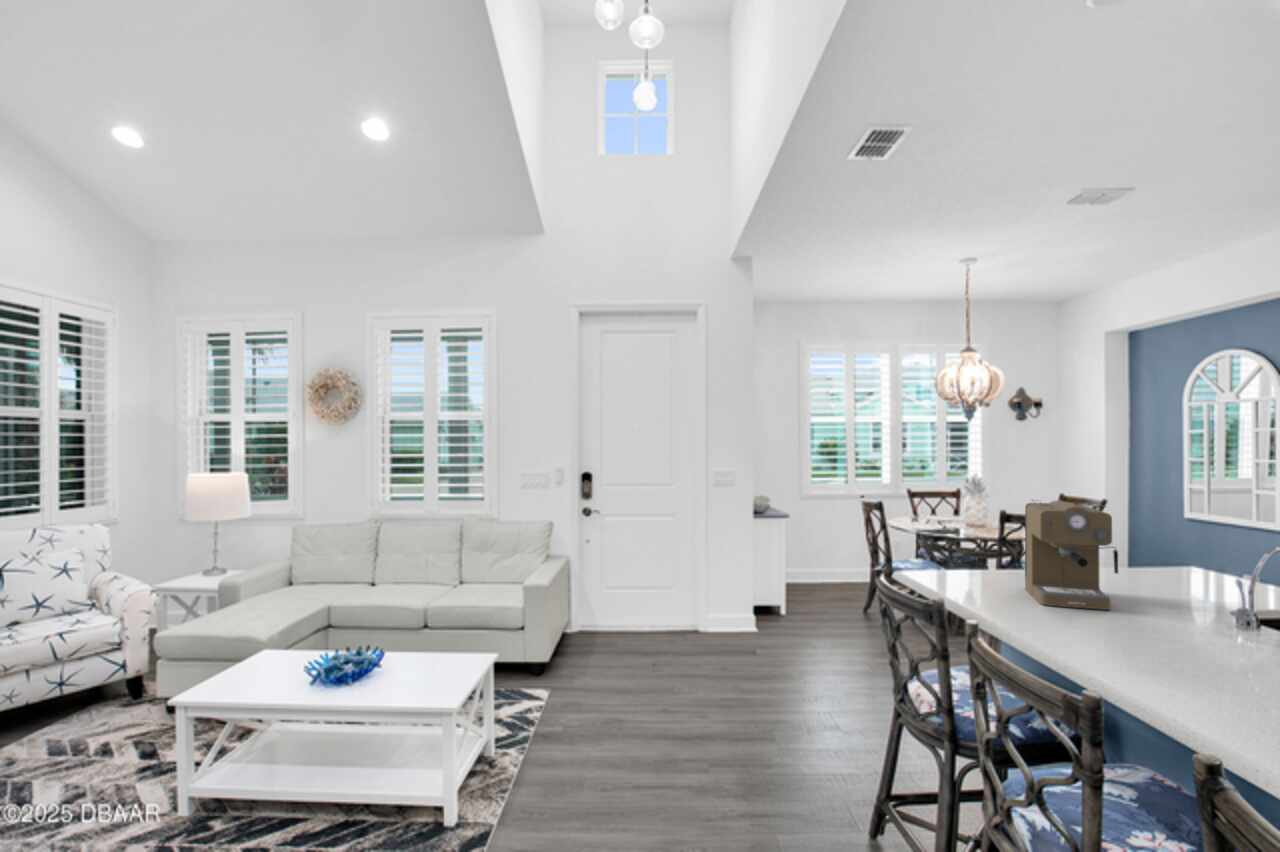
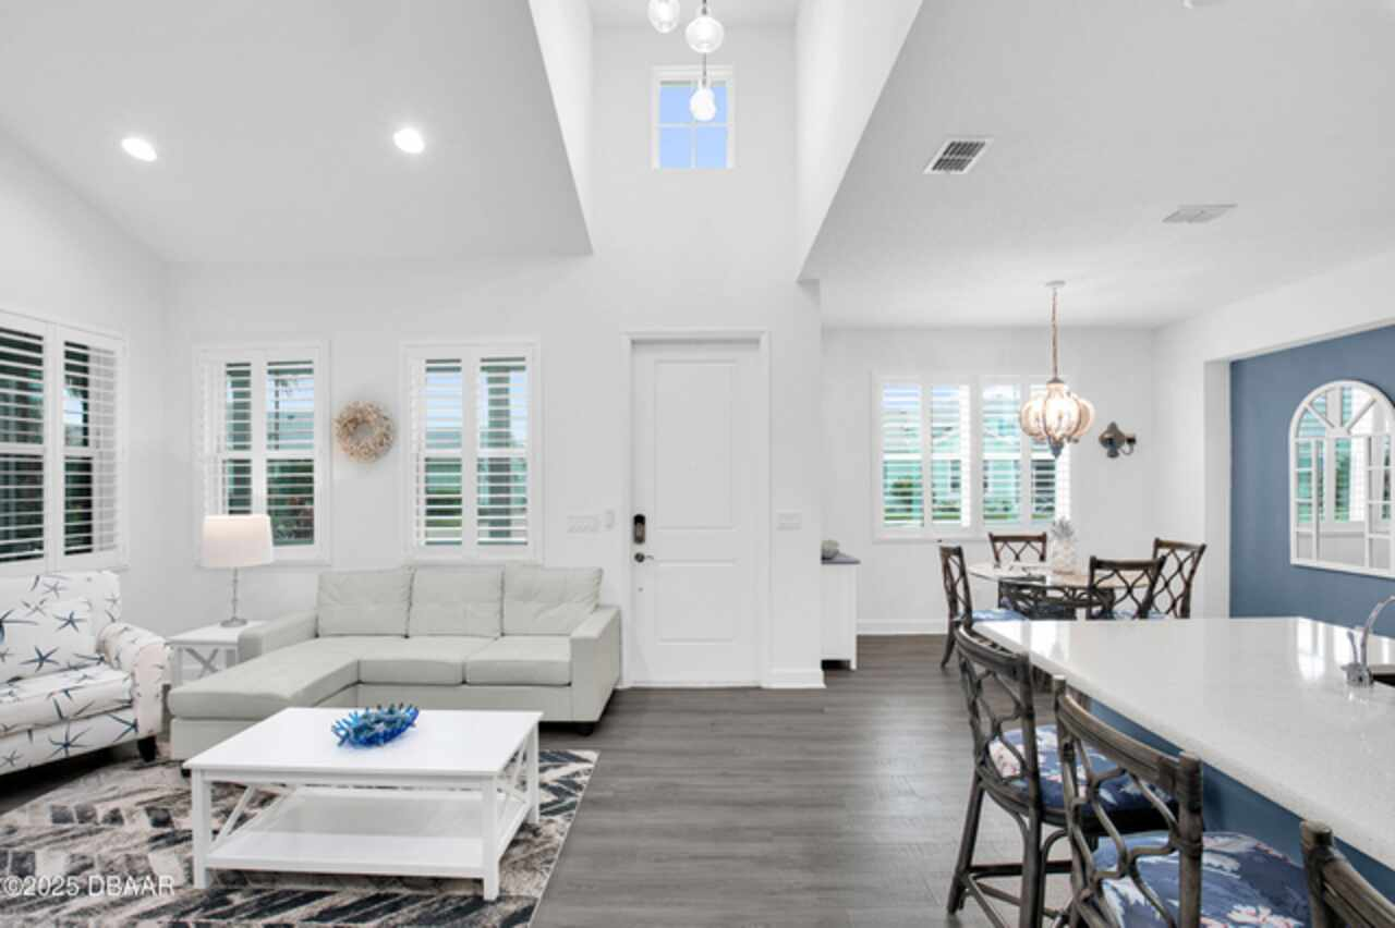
- coffee maker (1073, 551)
